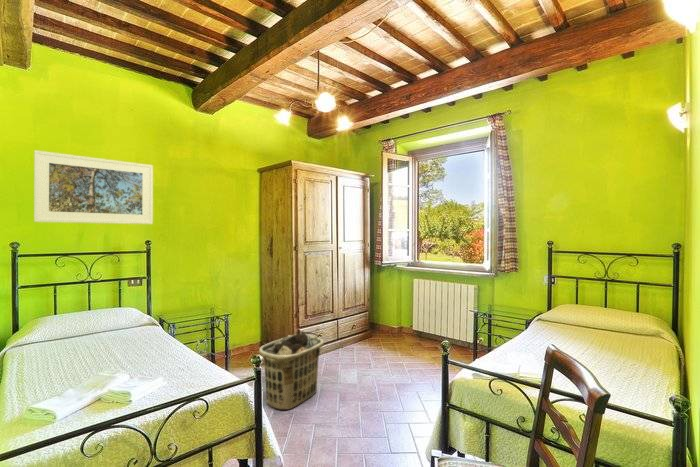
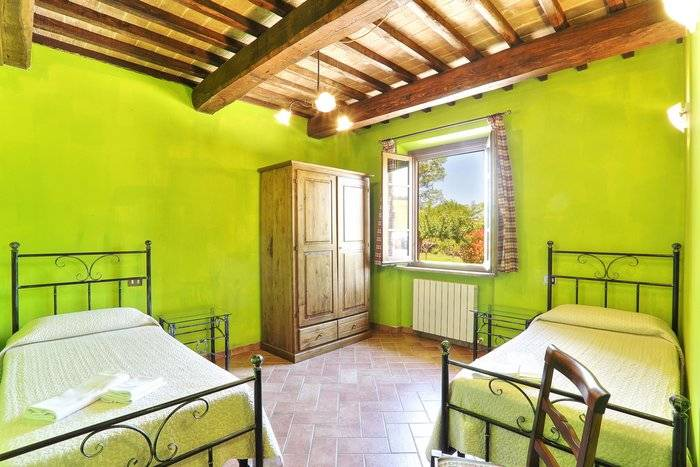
- clothes hamper (292, 365)
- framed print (99, 190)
